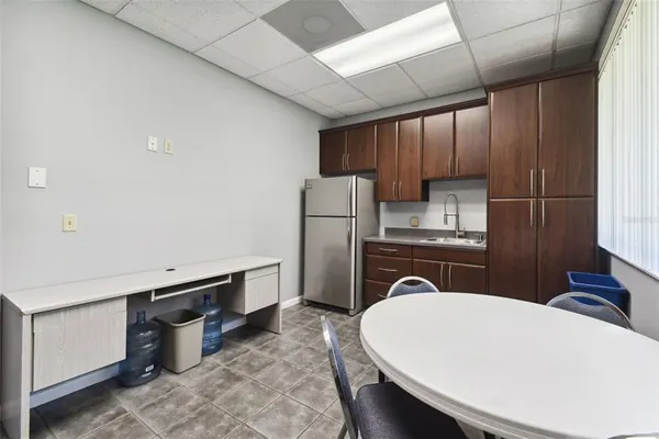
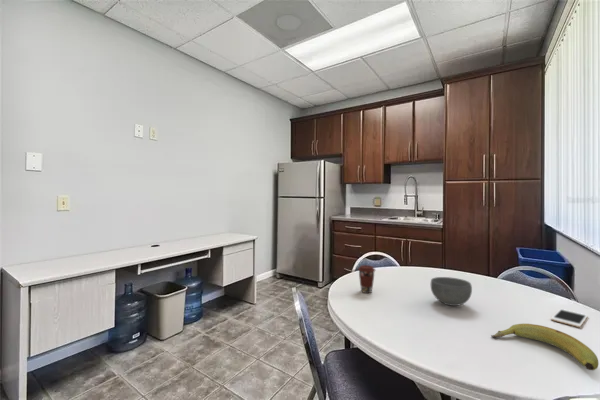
+ coffee cup (366, 279)
+ cell phone (569, 317)
+ banana (537, 339)
+ bowl (450, 292)
